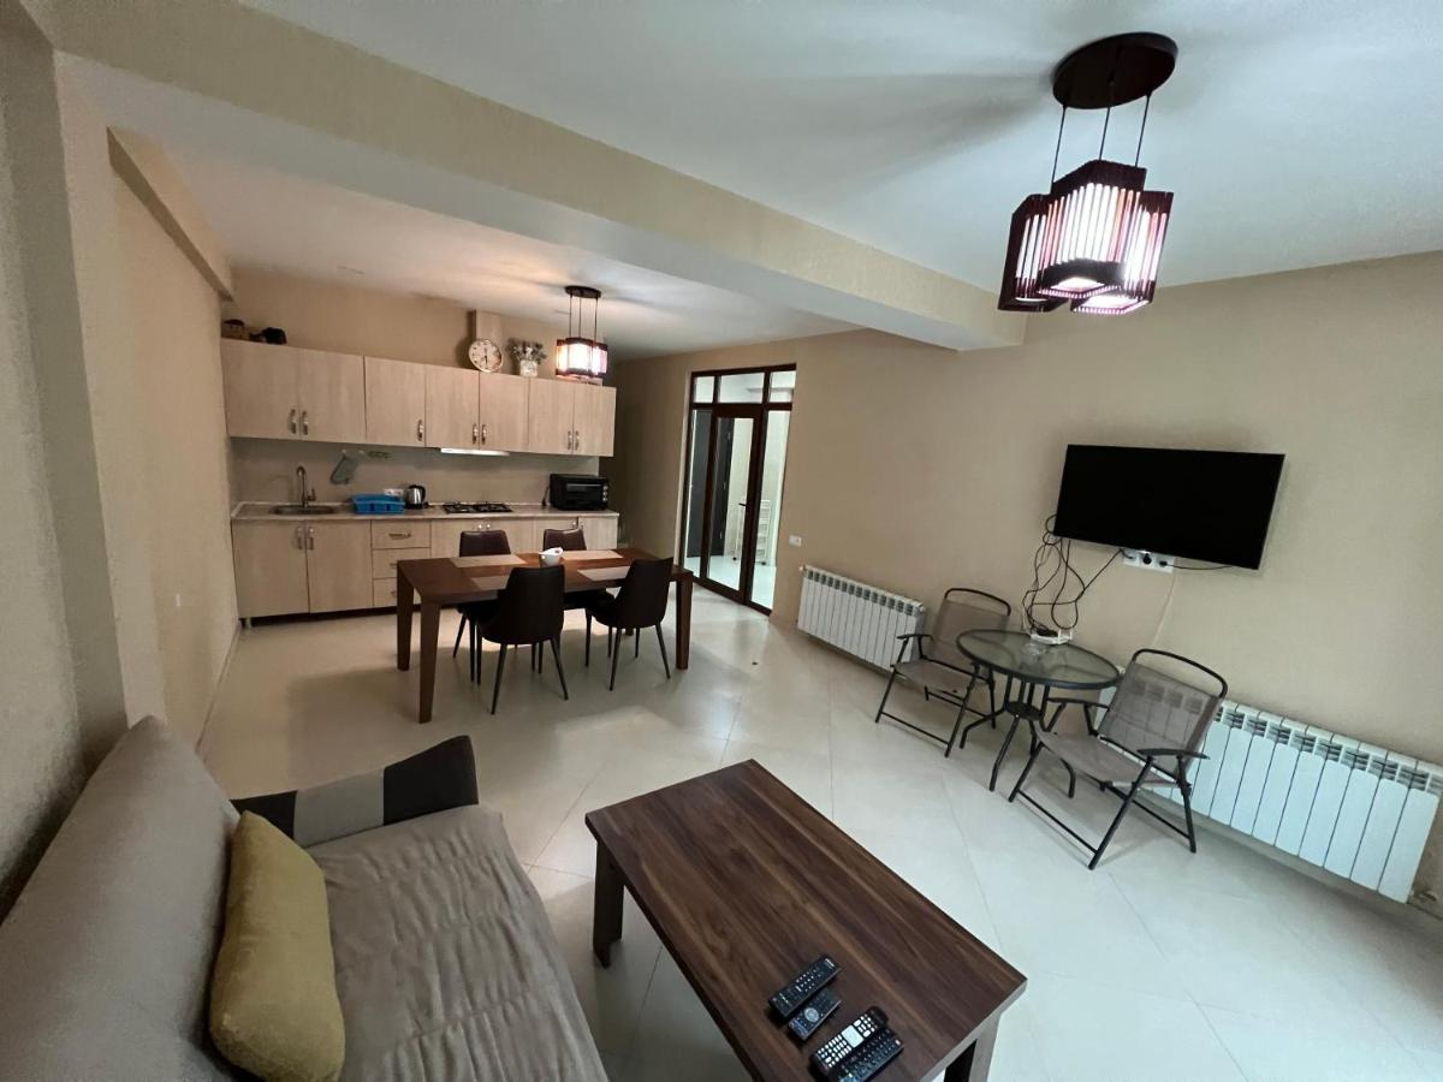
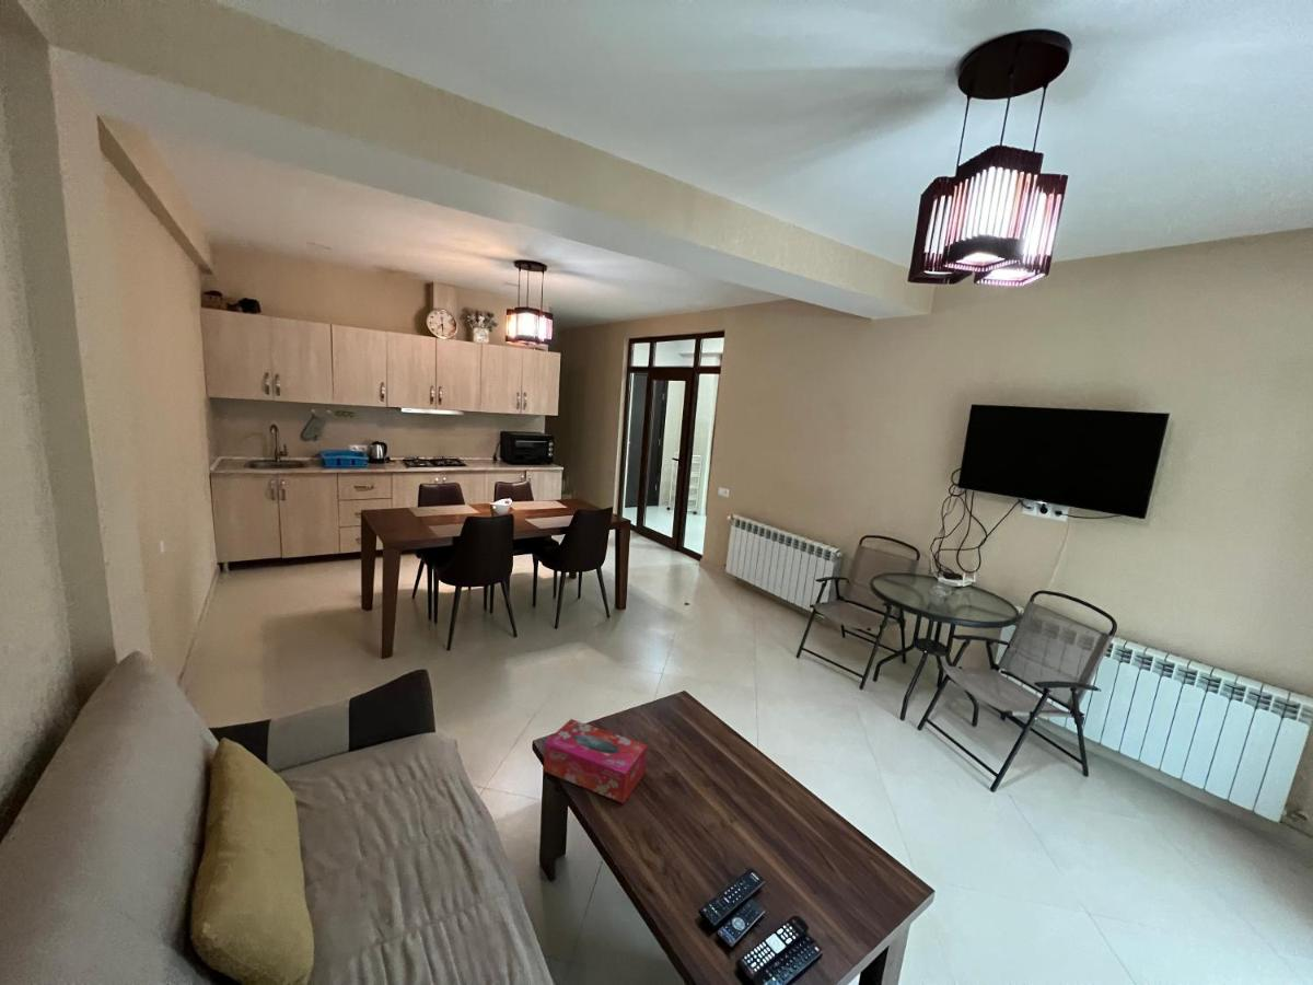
+ tissue box (595, 757)
